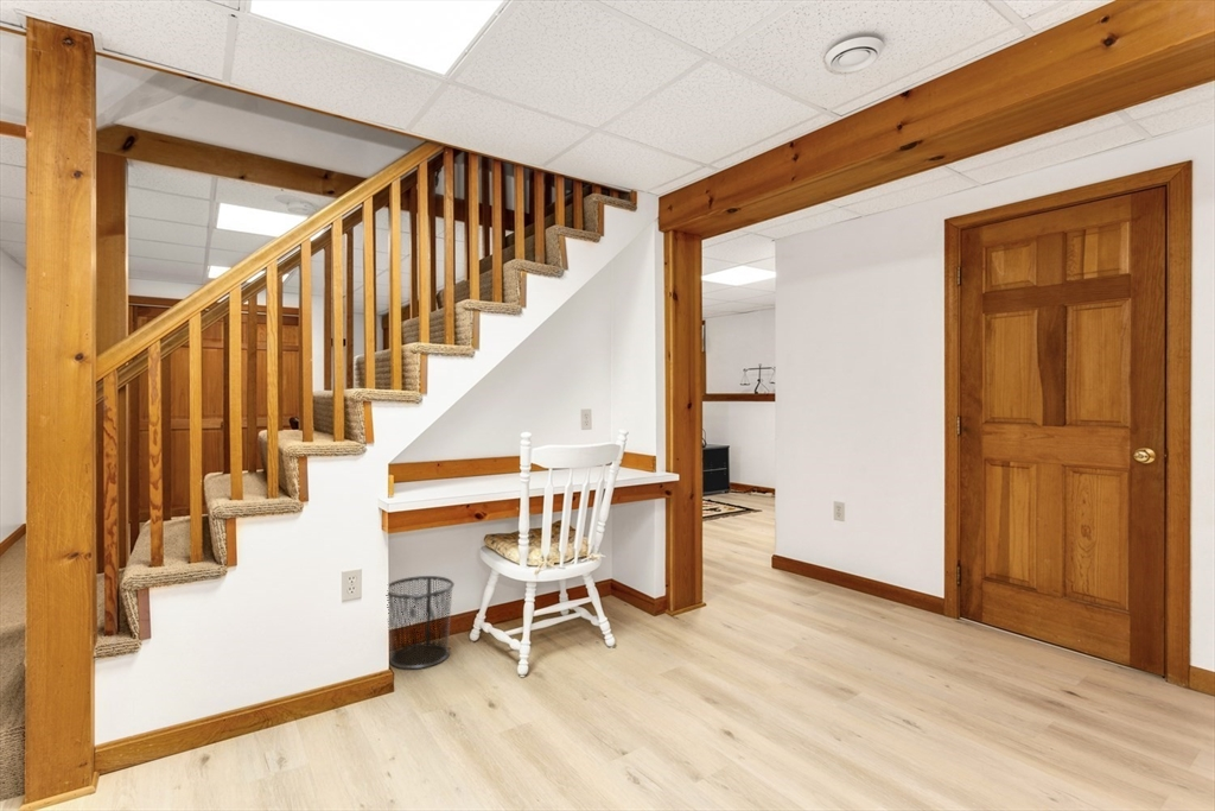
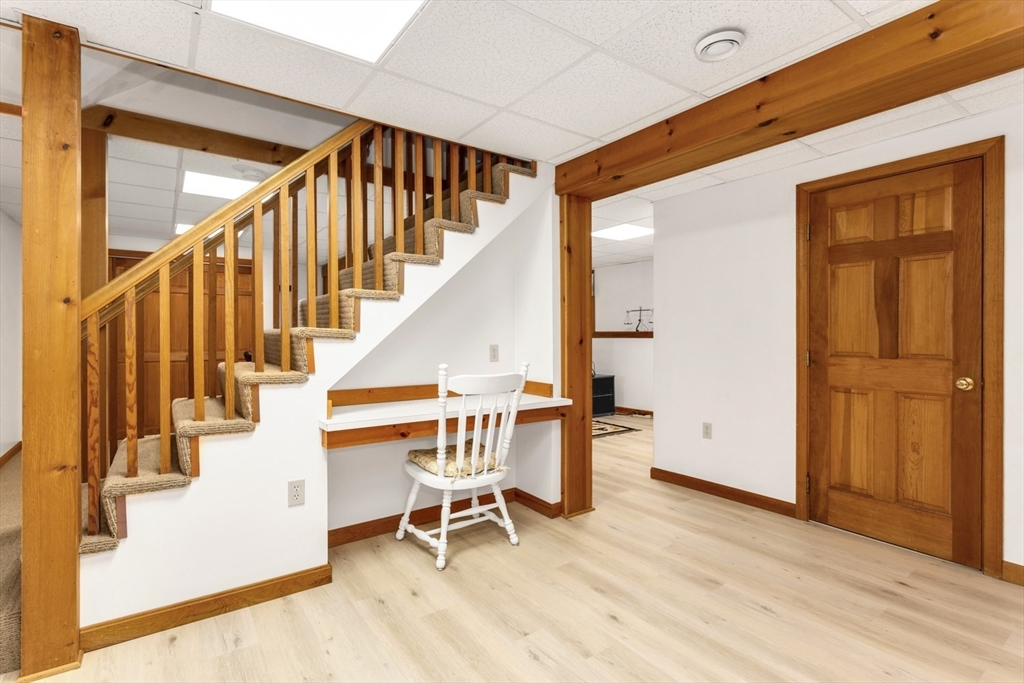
- waste bin (419, 621)
